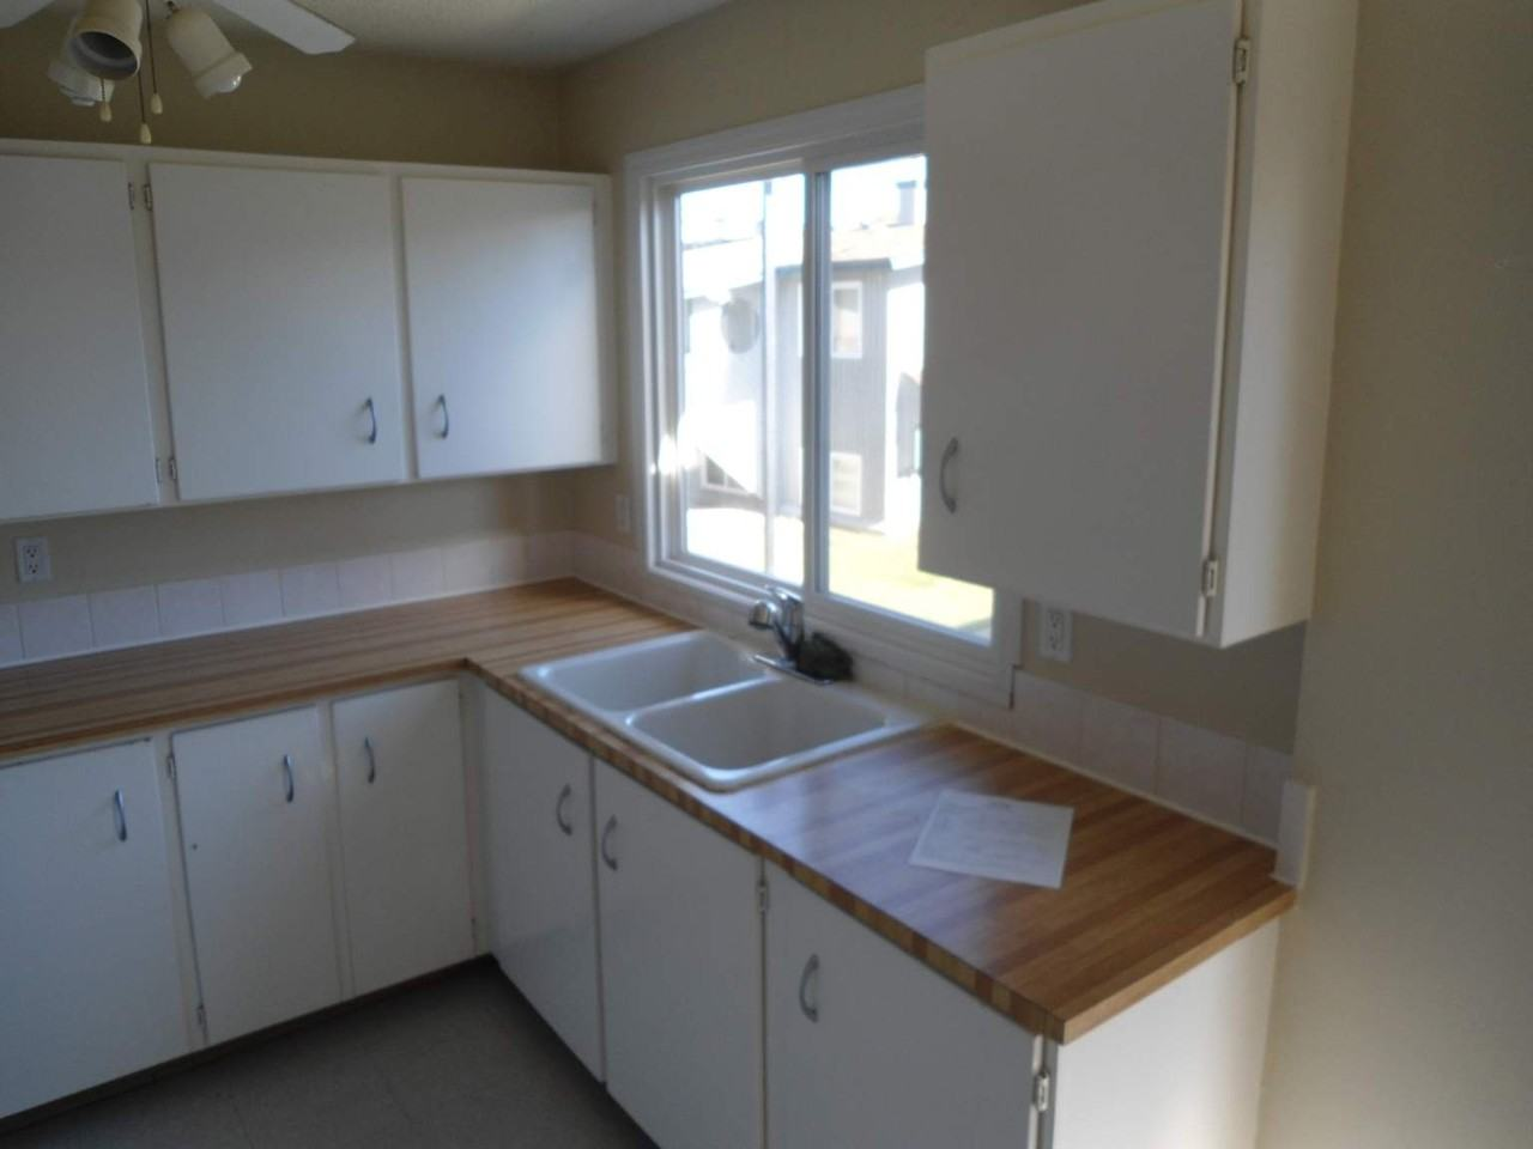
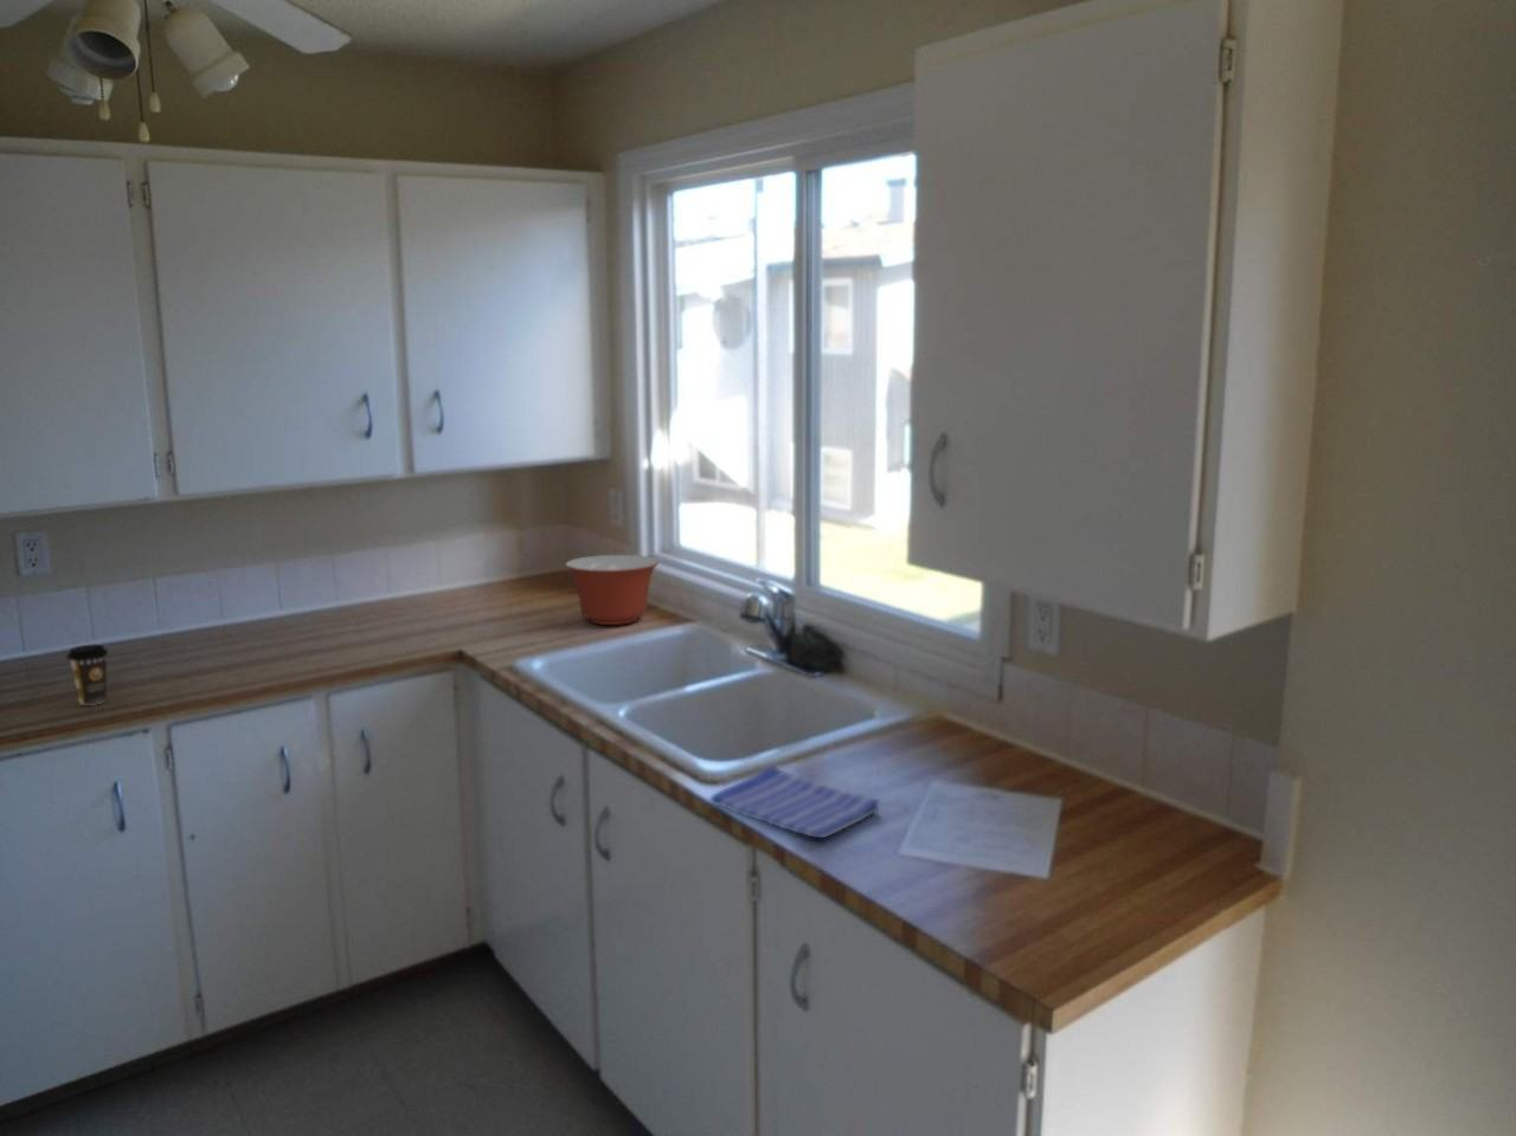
+ coffee cup (88, 674)
+ dish towel (794, 799)
+ mixing bowl (612, 591)
